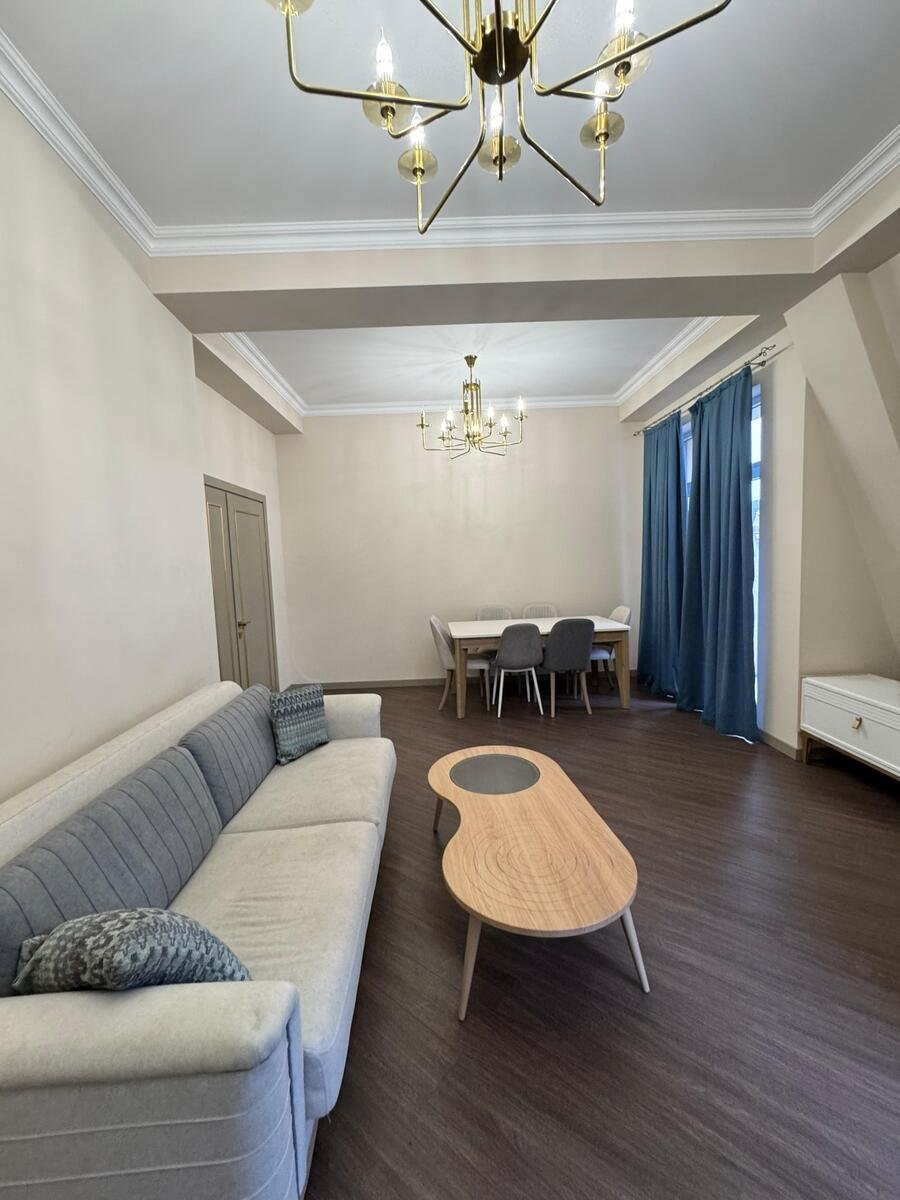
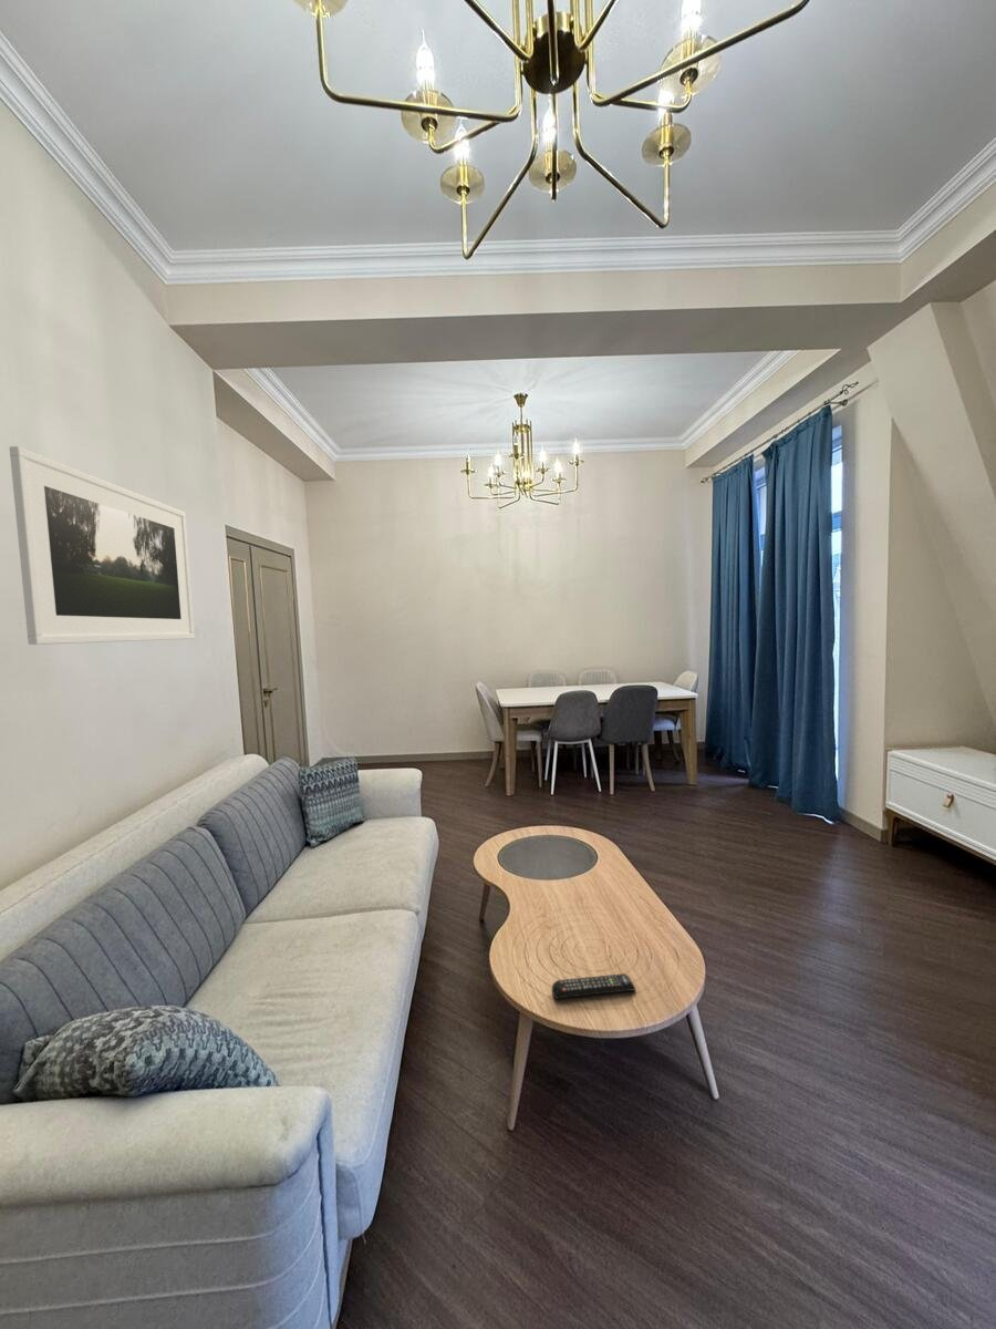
+ remote control (593, 987)
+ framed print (123, 564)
